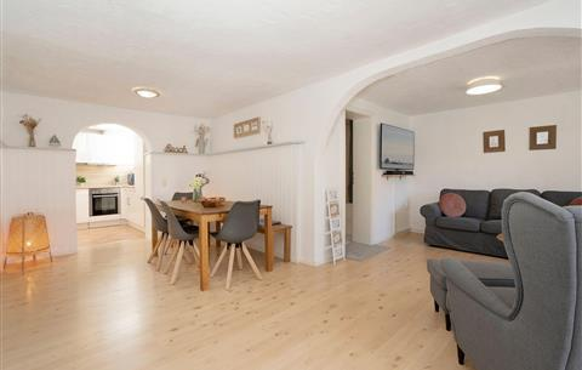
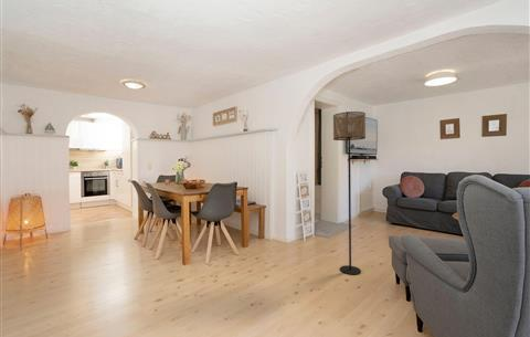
+ floor lamp (349, 192)
